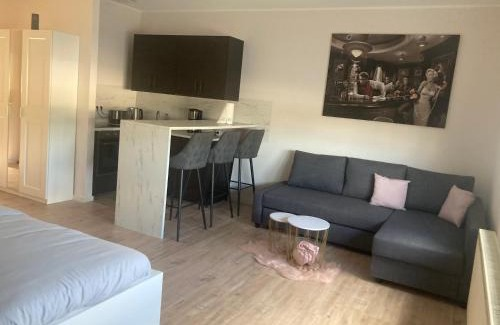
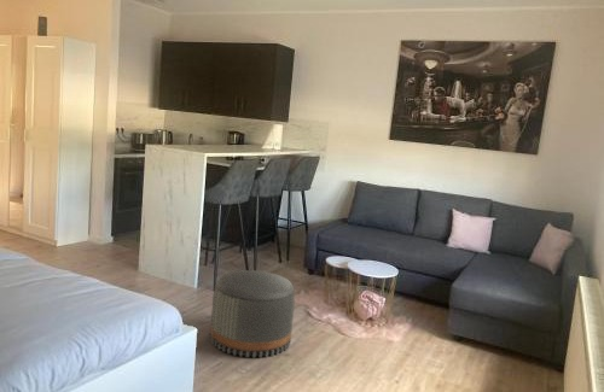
+ pouf (252, 306)
